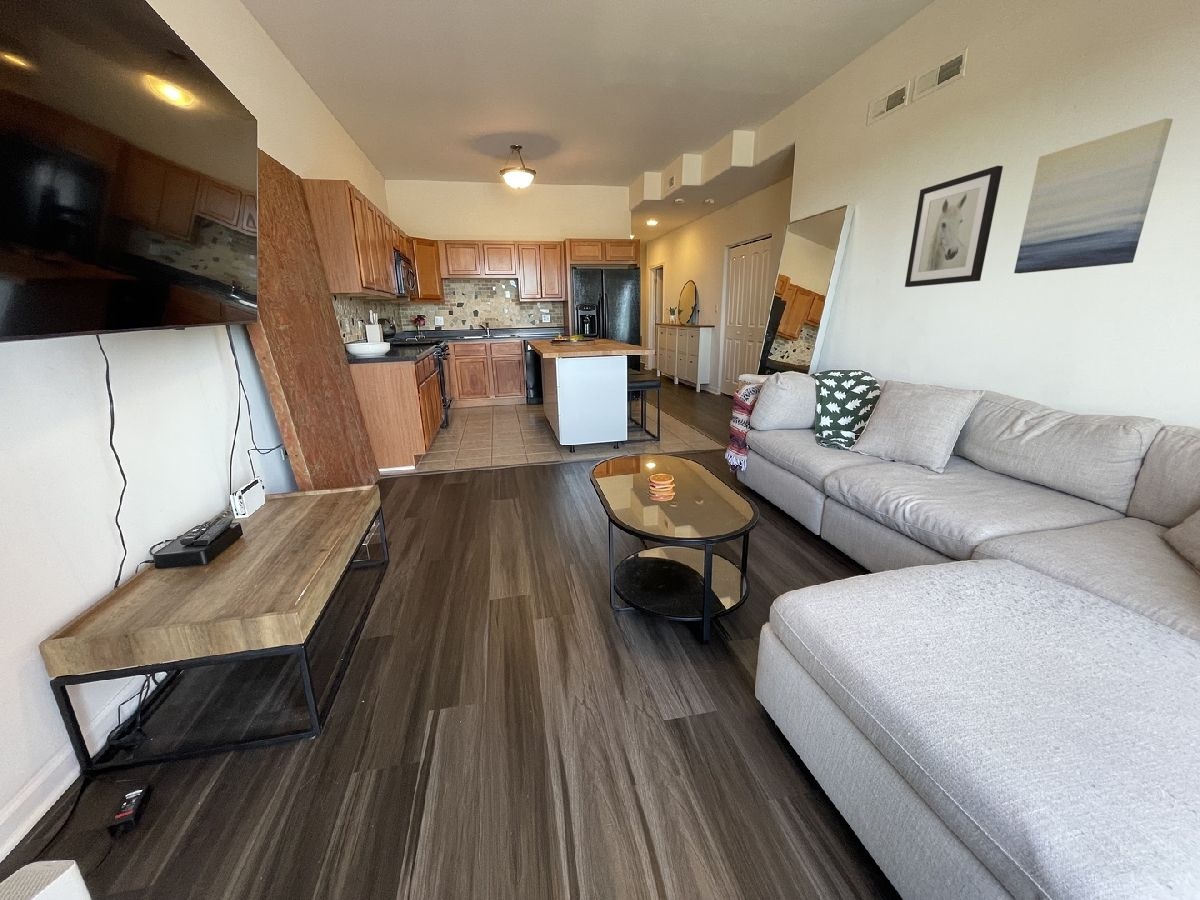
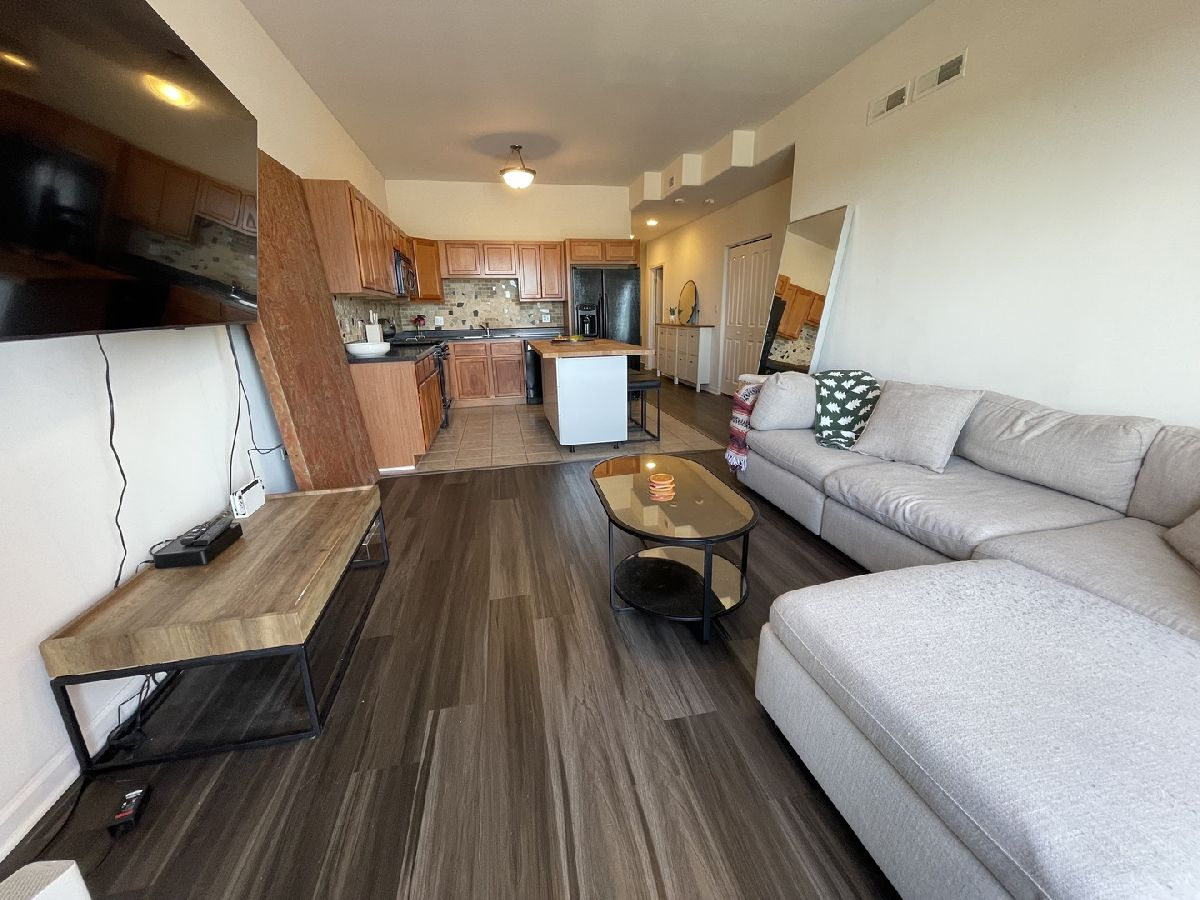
- wall art (1083, 206)
- wall art (948, 232)
